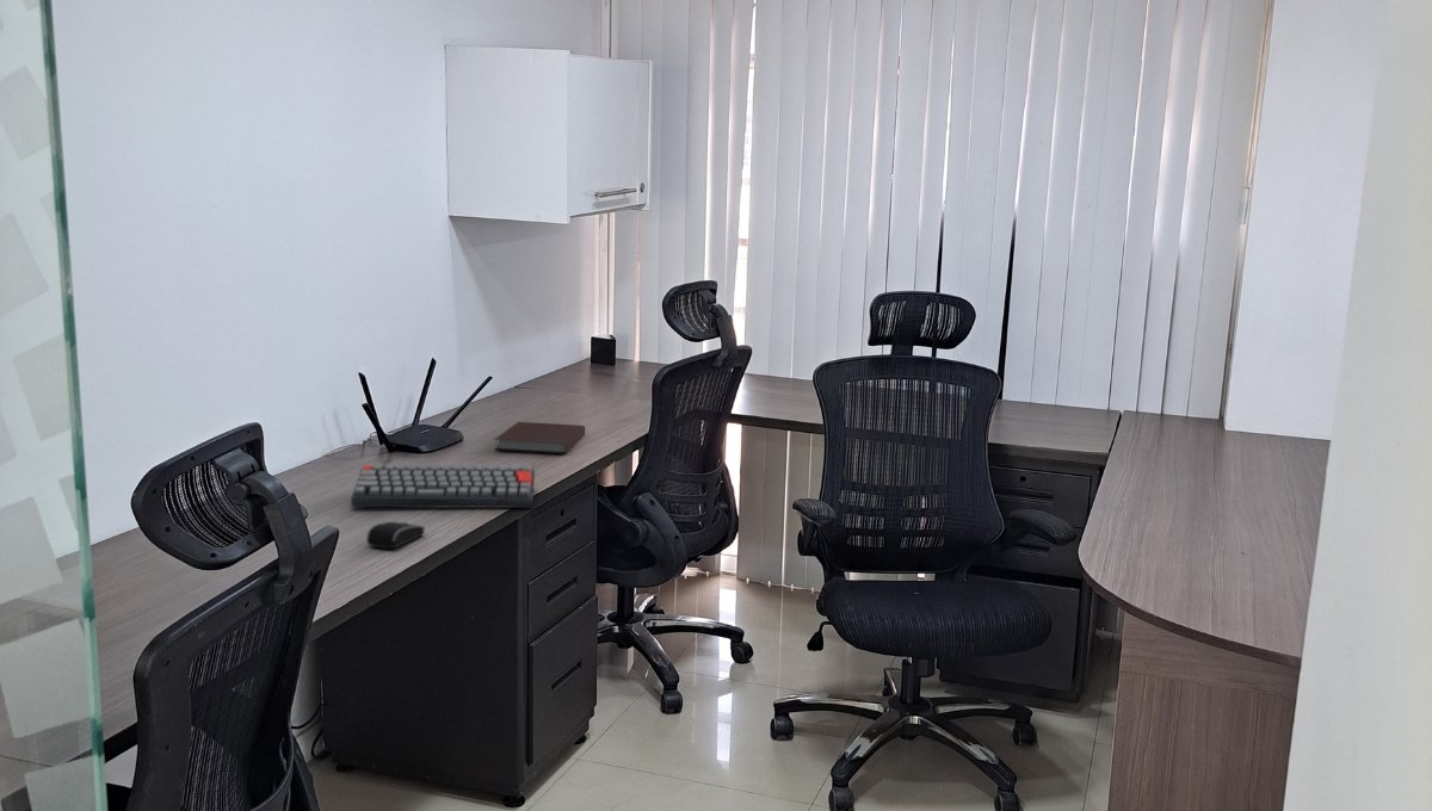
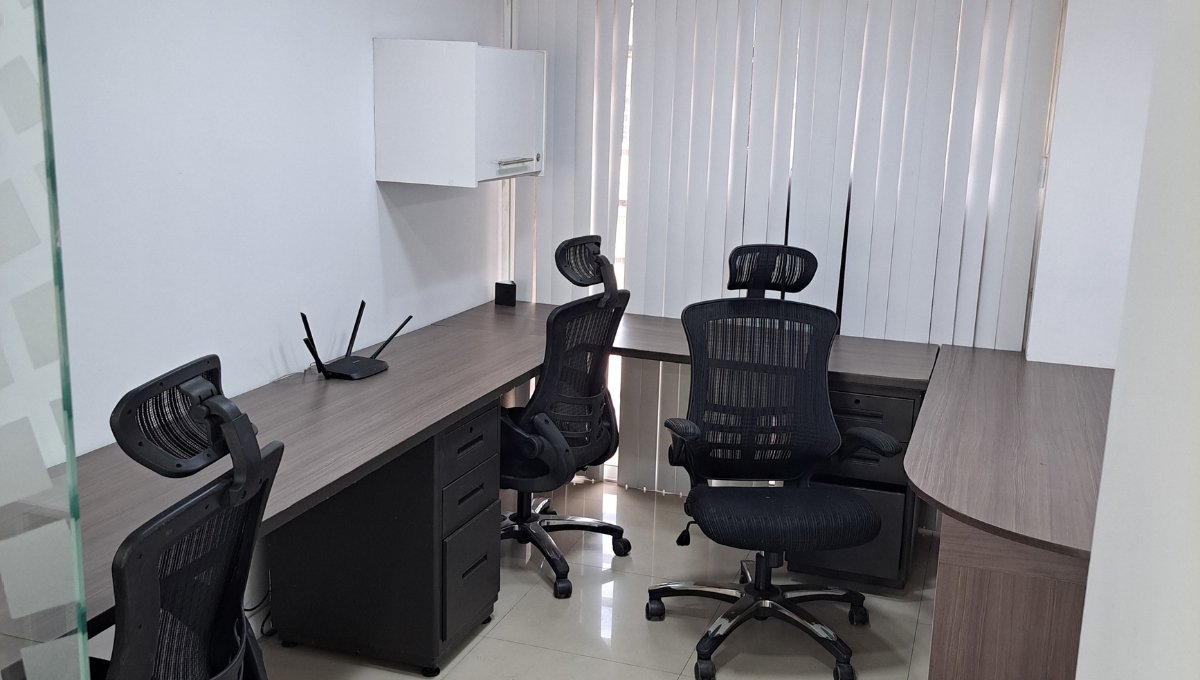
- notebook (541, 437)
- keyboard (445, 484)
- computer mouse (396, 532)
